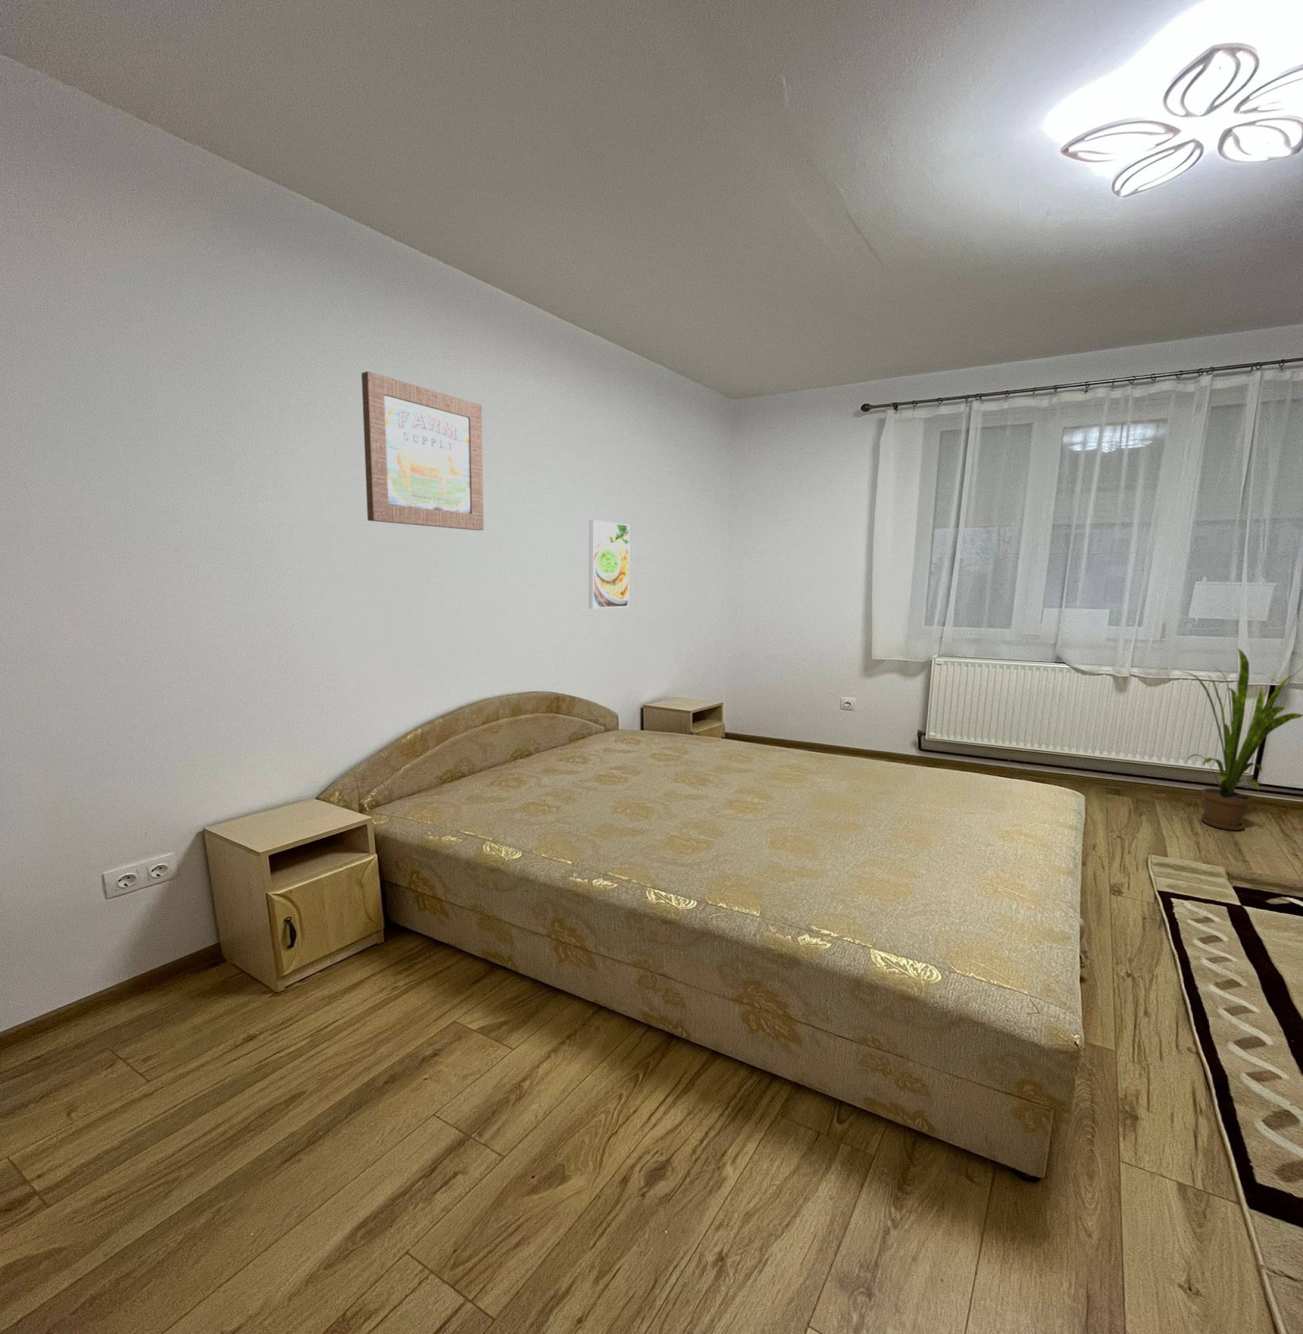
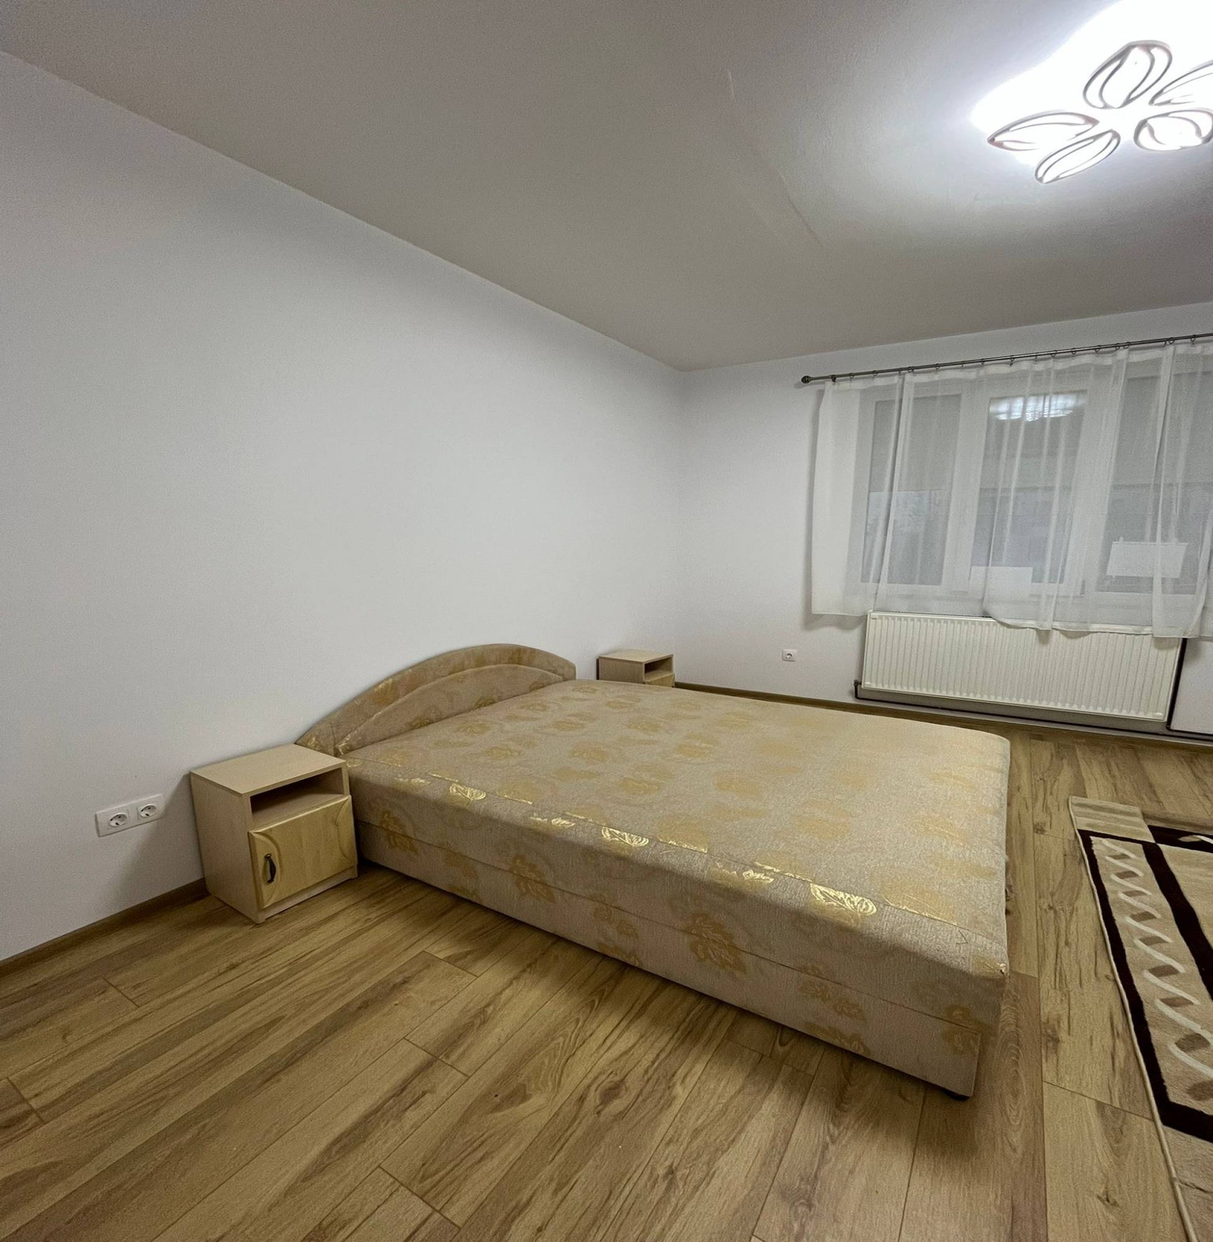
- house plant (1228, 737)
- wall art (428, 459)
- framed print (610, 564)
